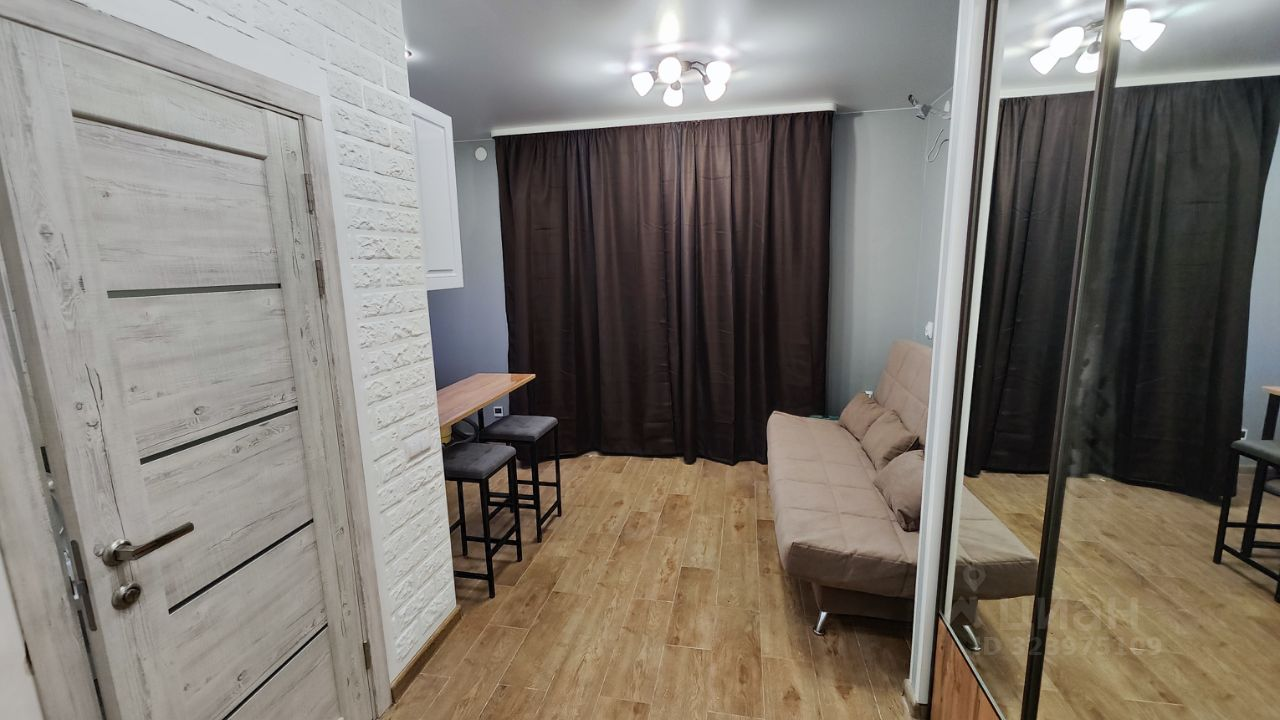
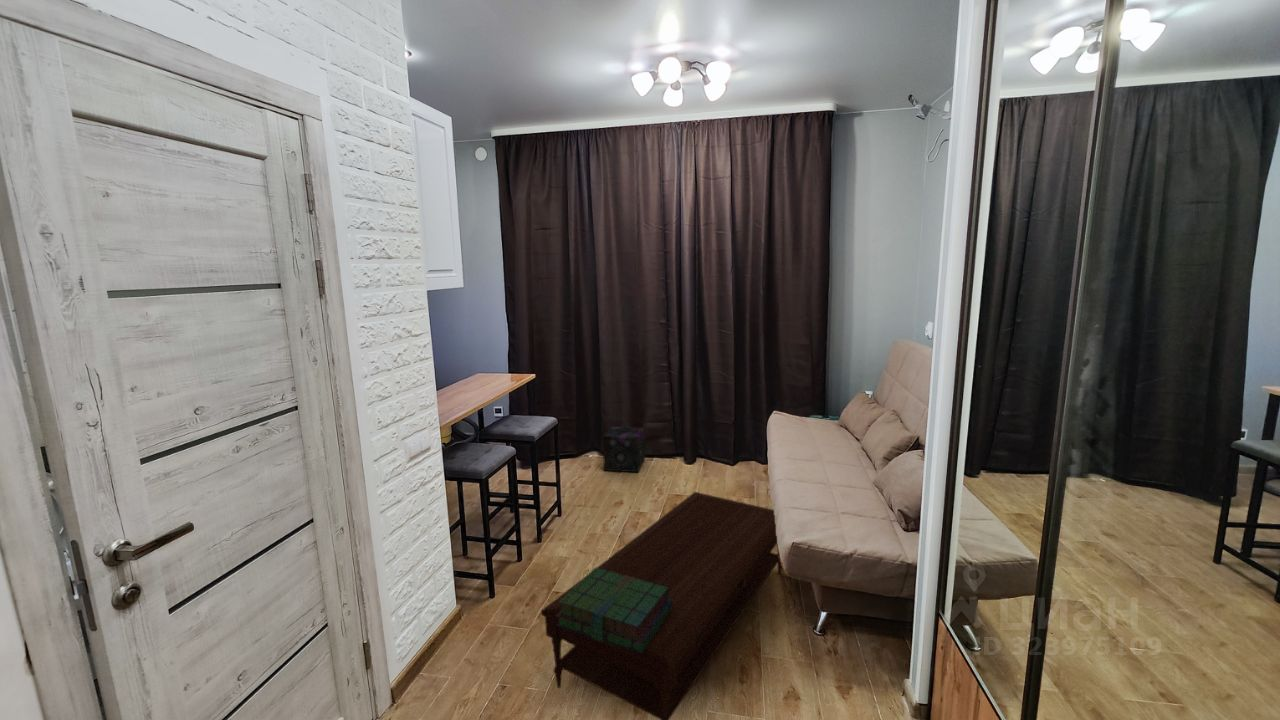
+ stack of books (615, 604)
+ speaker (624, 447)
+ coffee table (686, 588)
